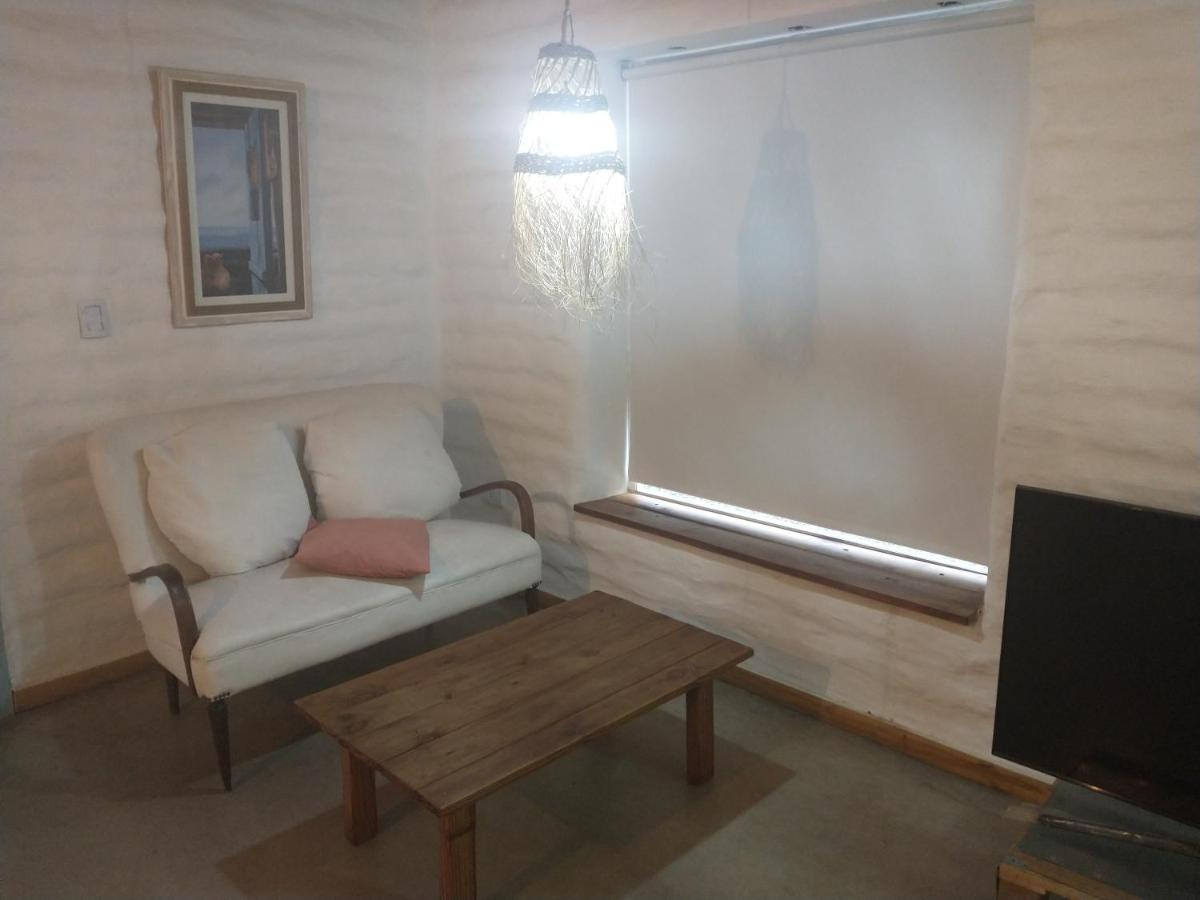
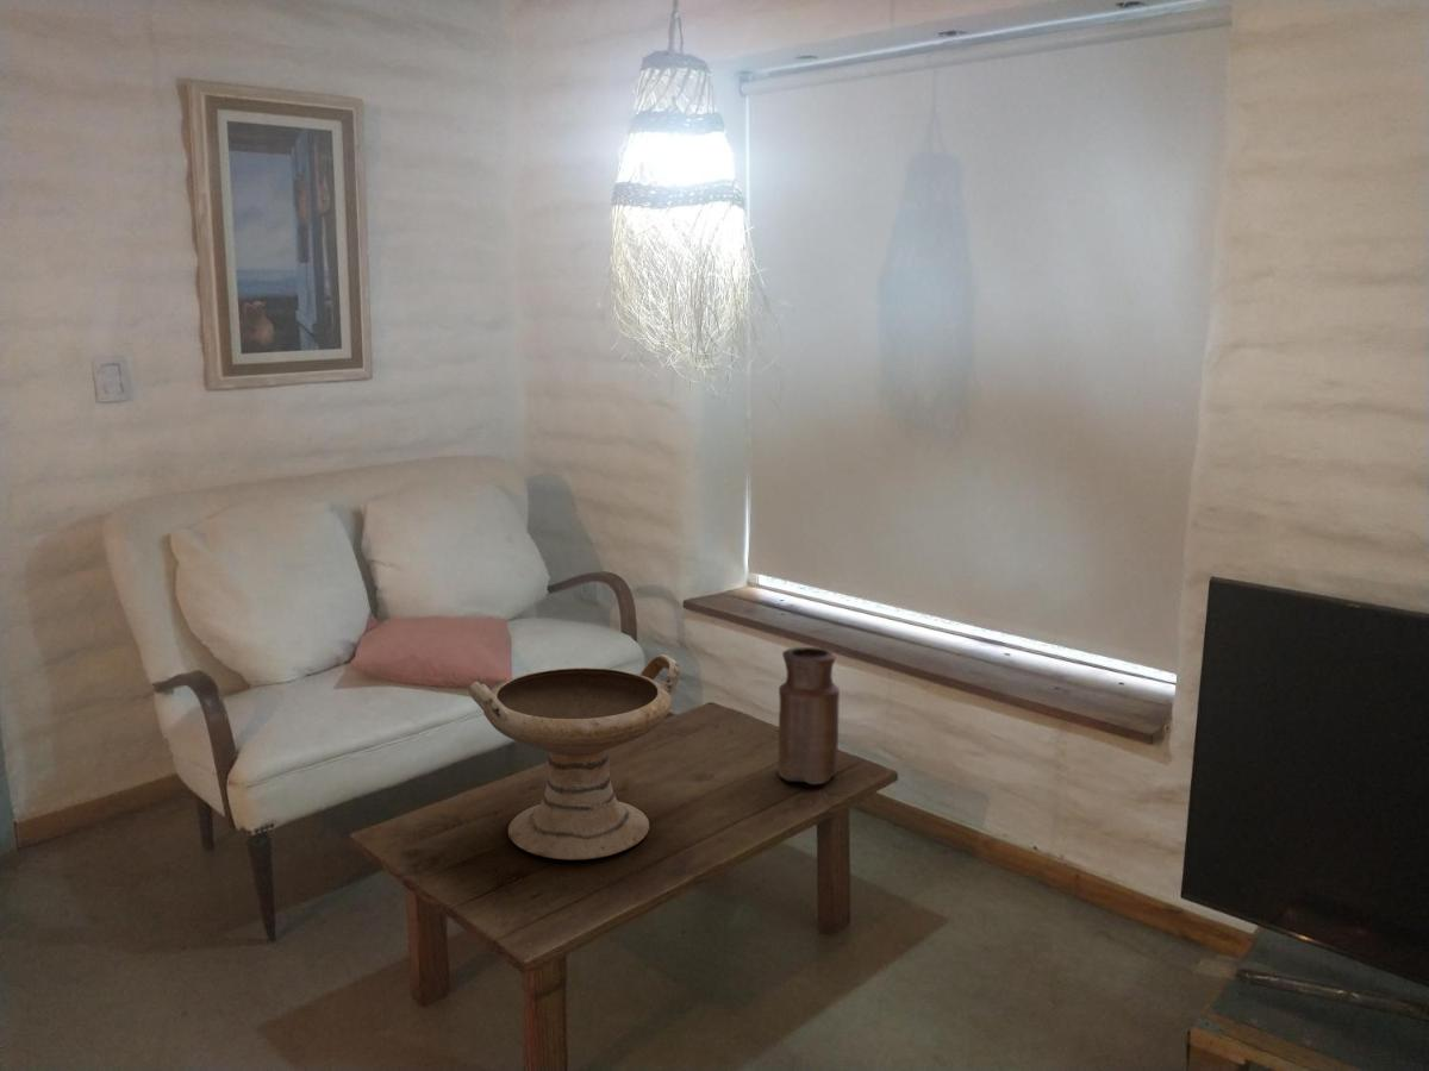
+ decorative bowl (578, 750)
+ vase (807, 714)
